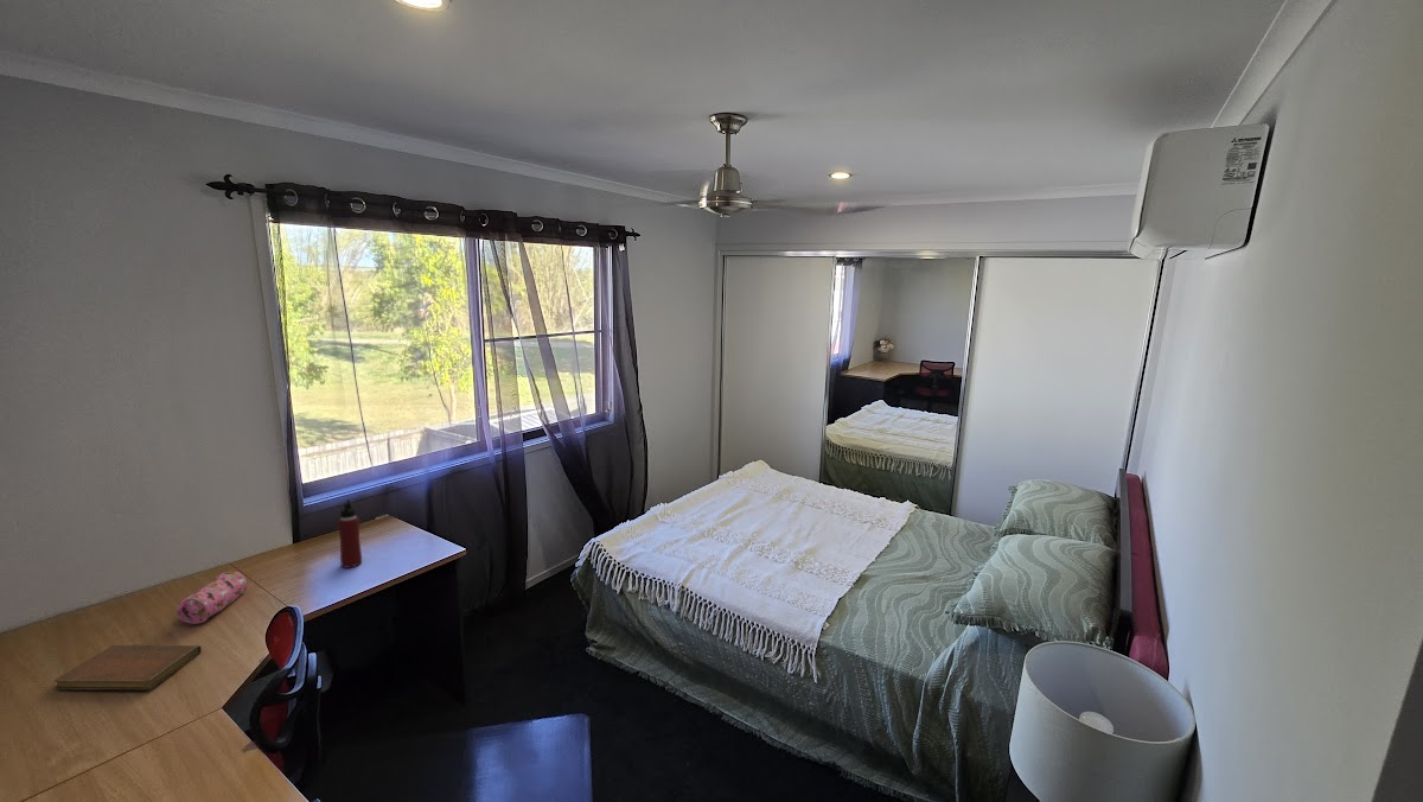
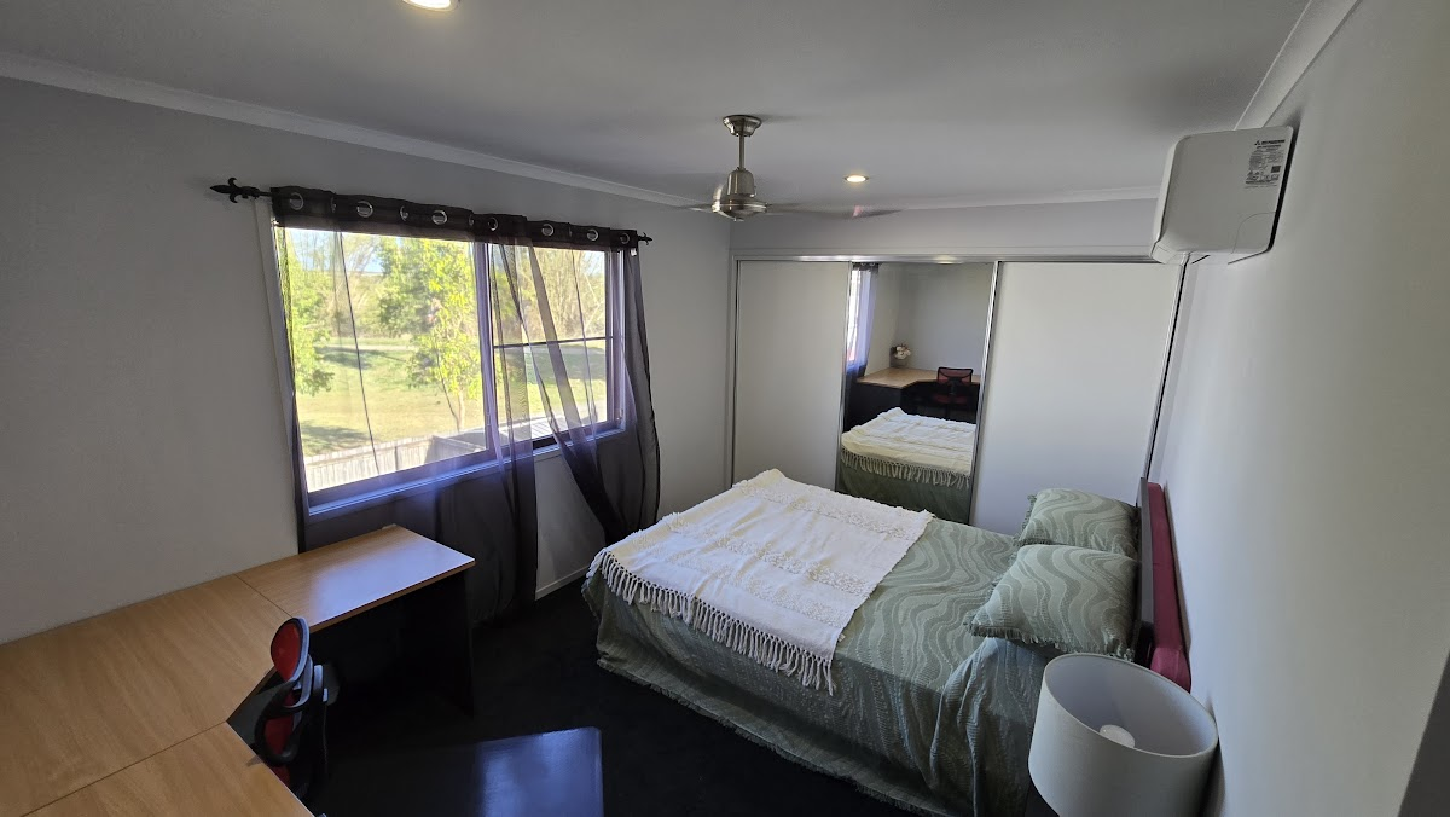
- notebook (130, 666)
- pencil case (213, 596)
- water bottle (349, 533)
